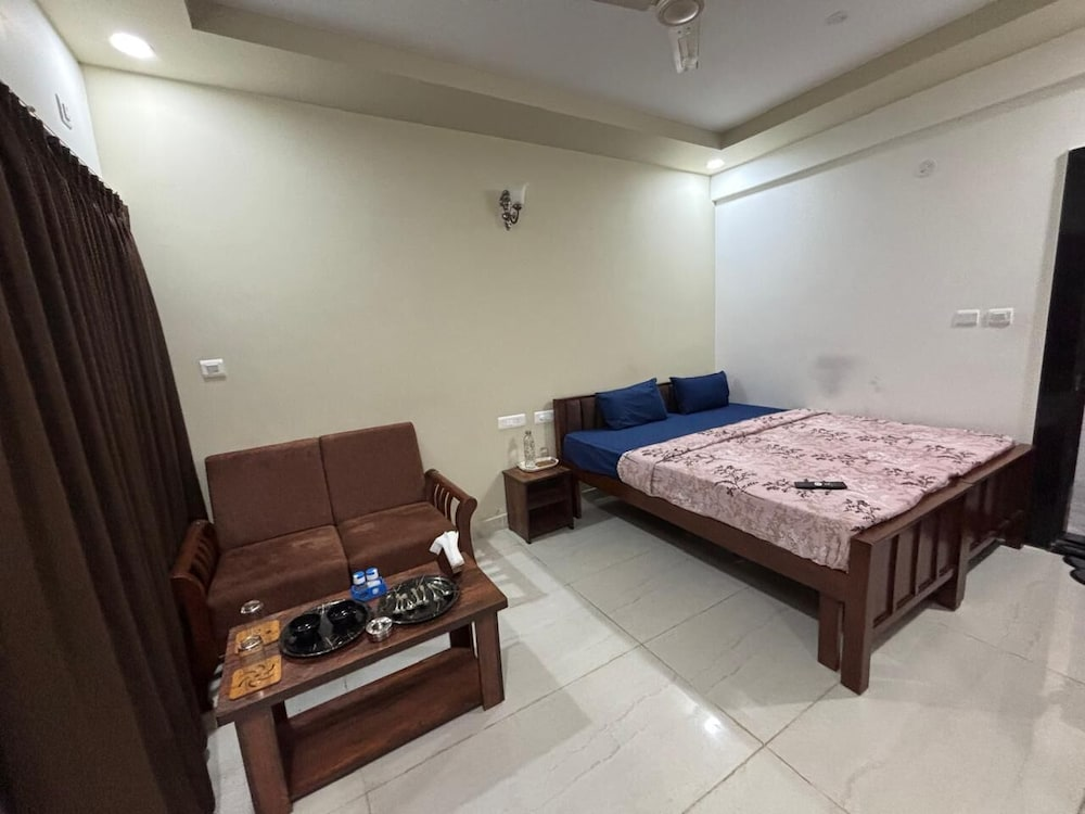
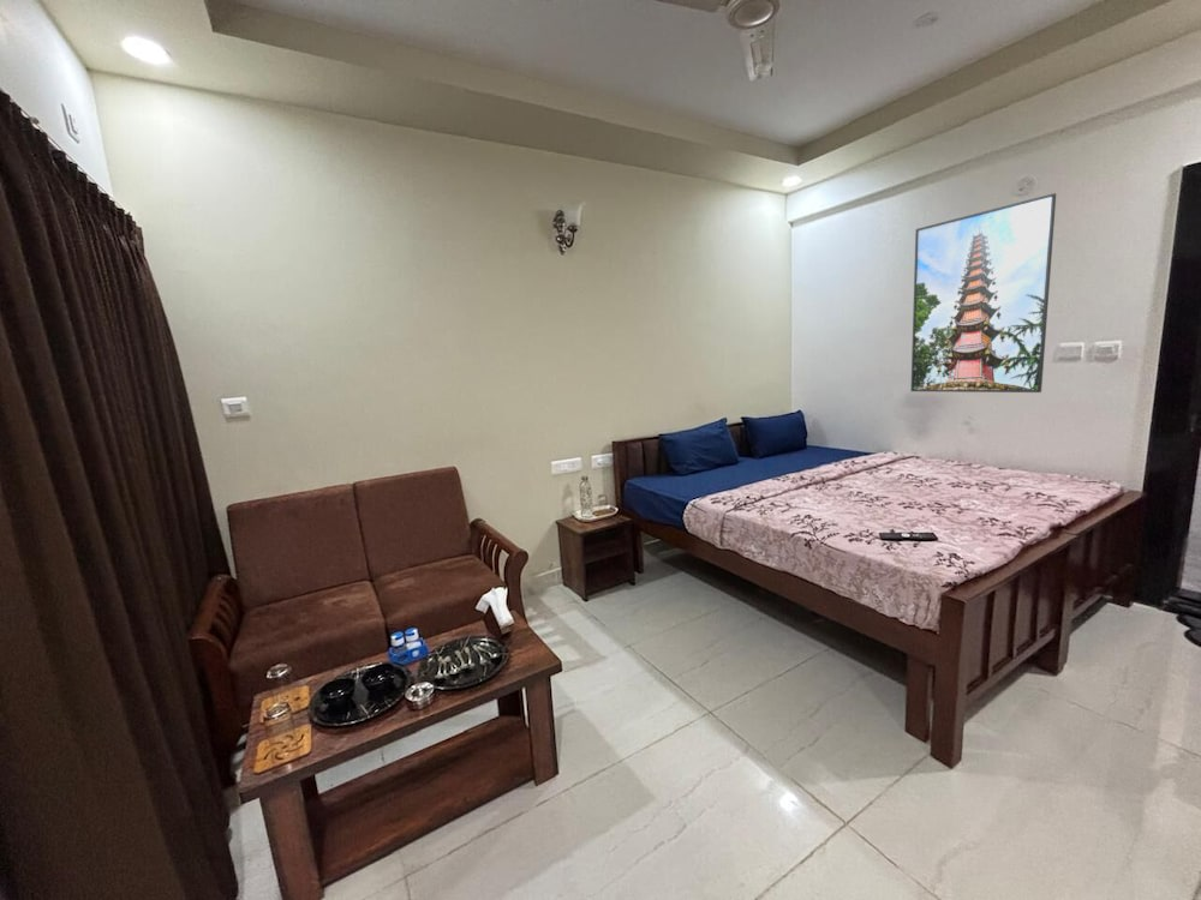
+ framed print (974, 305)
